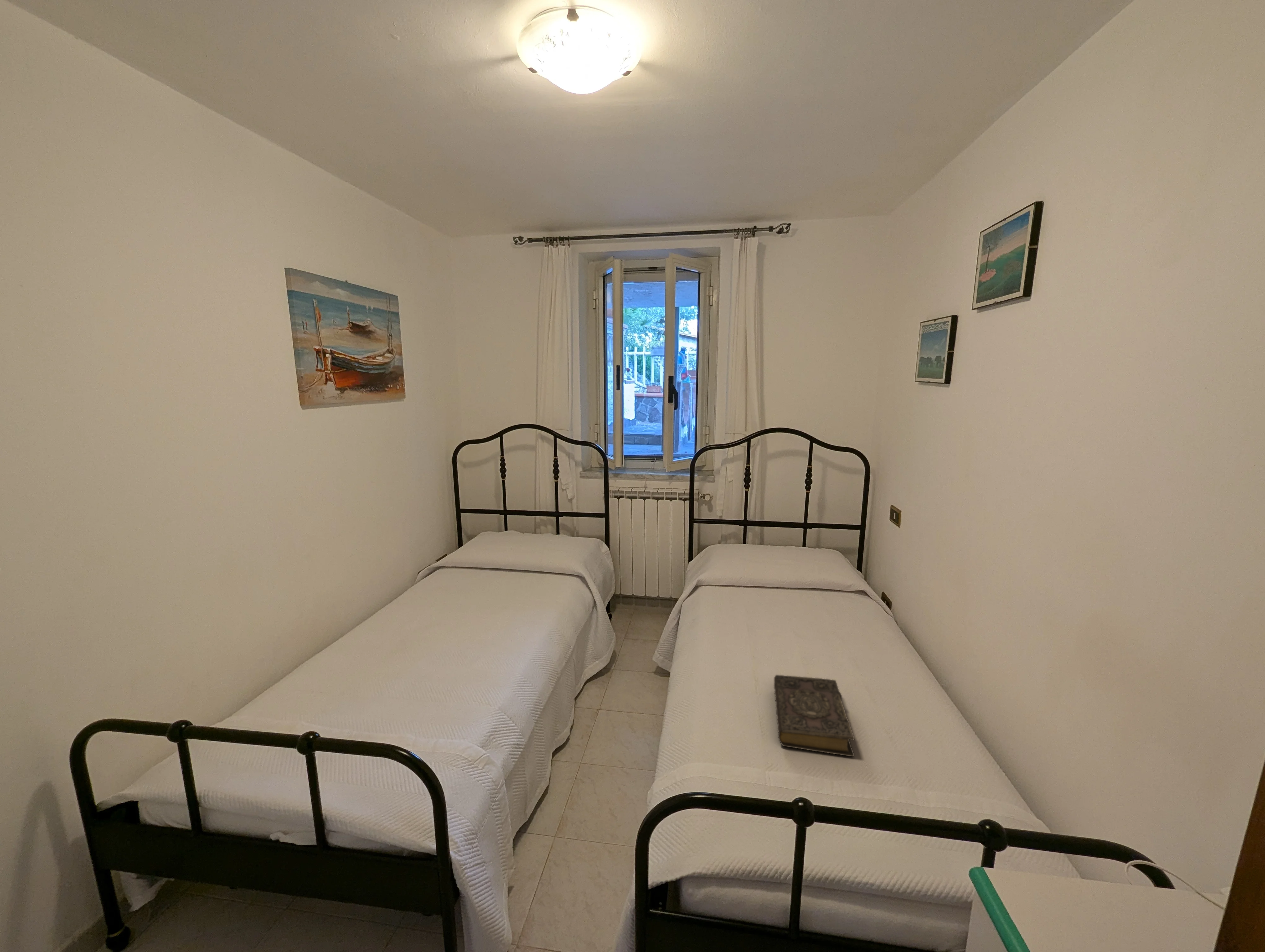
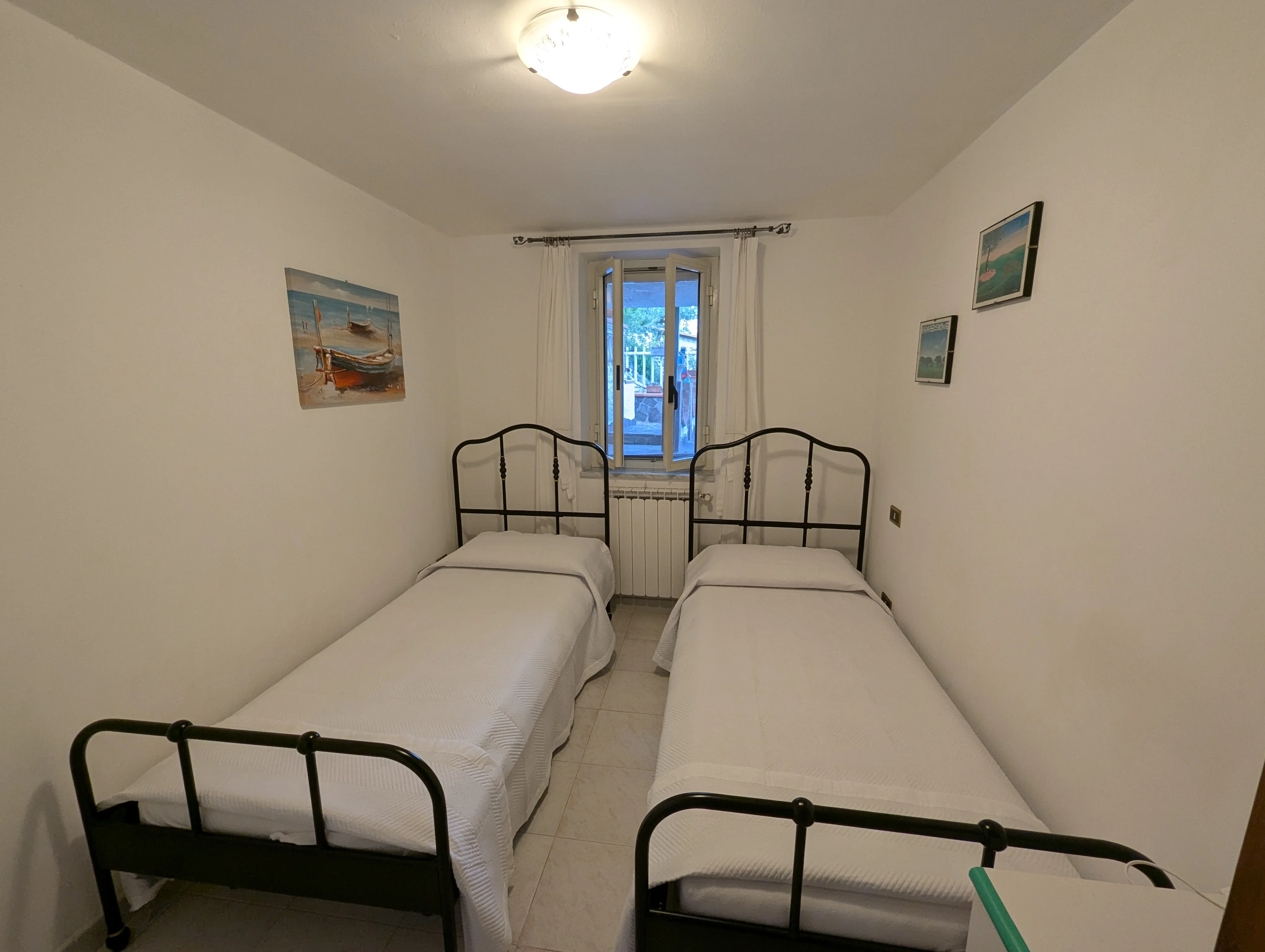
- book (810, 711)
